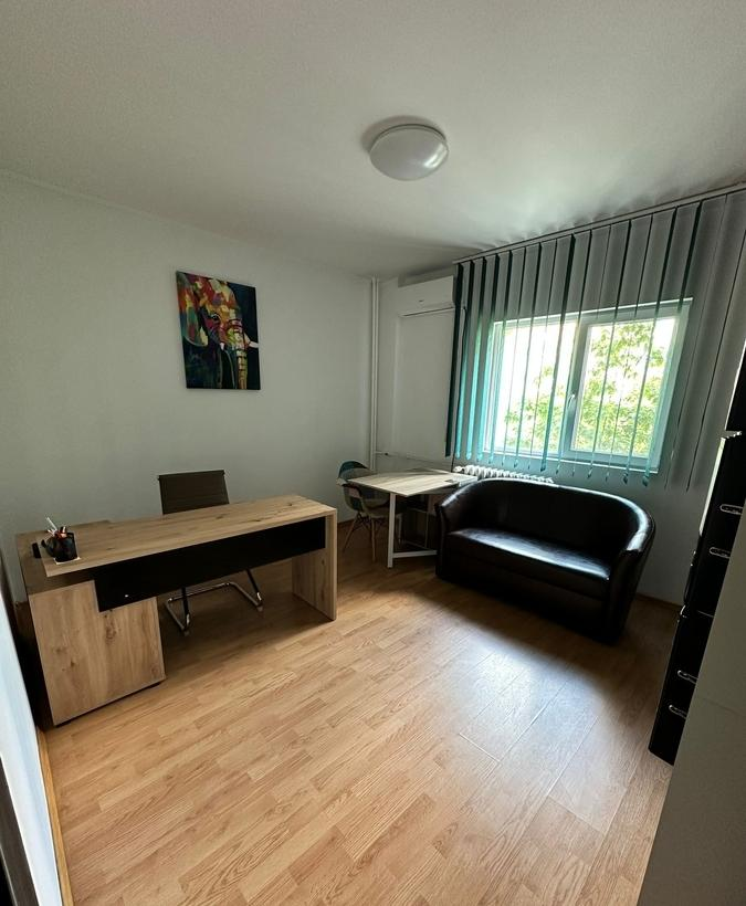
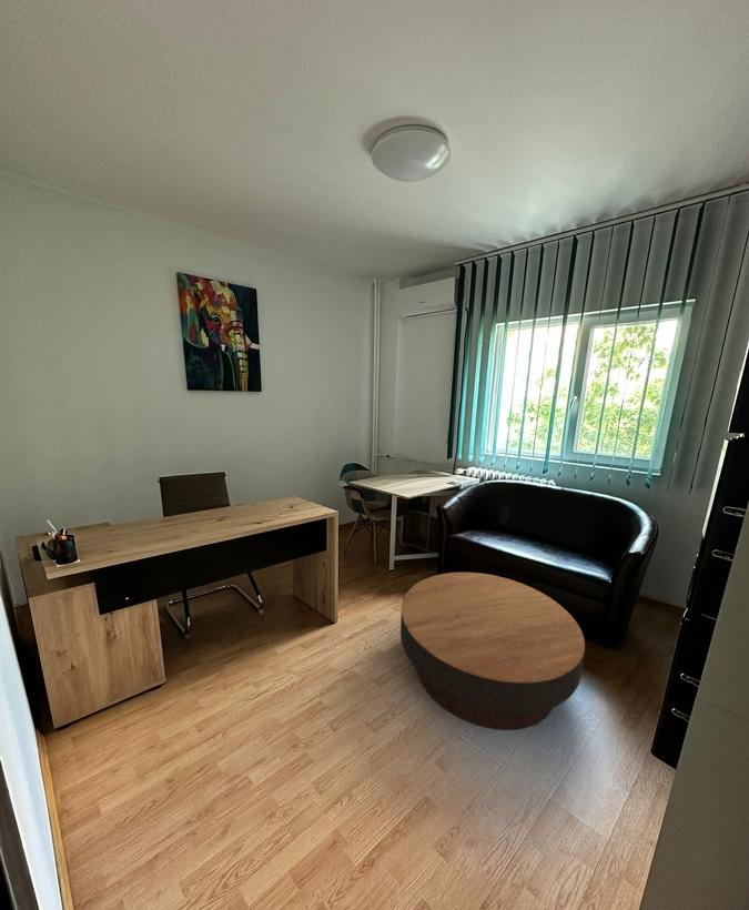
+ coffee table (484, 643)
